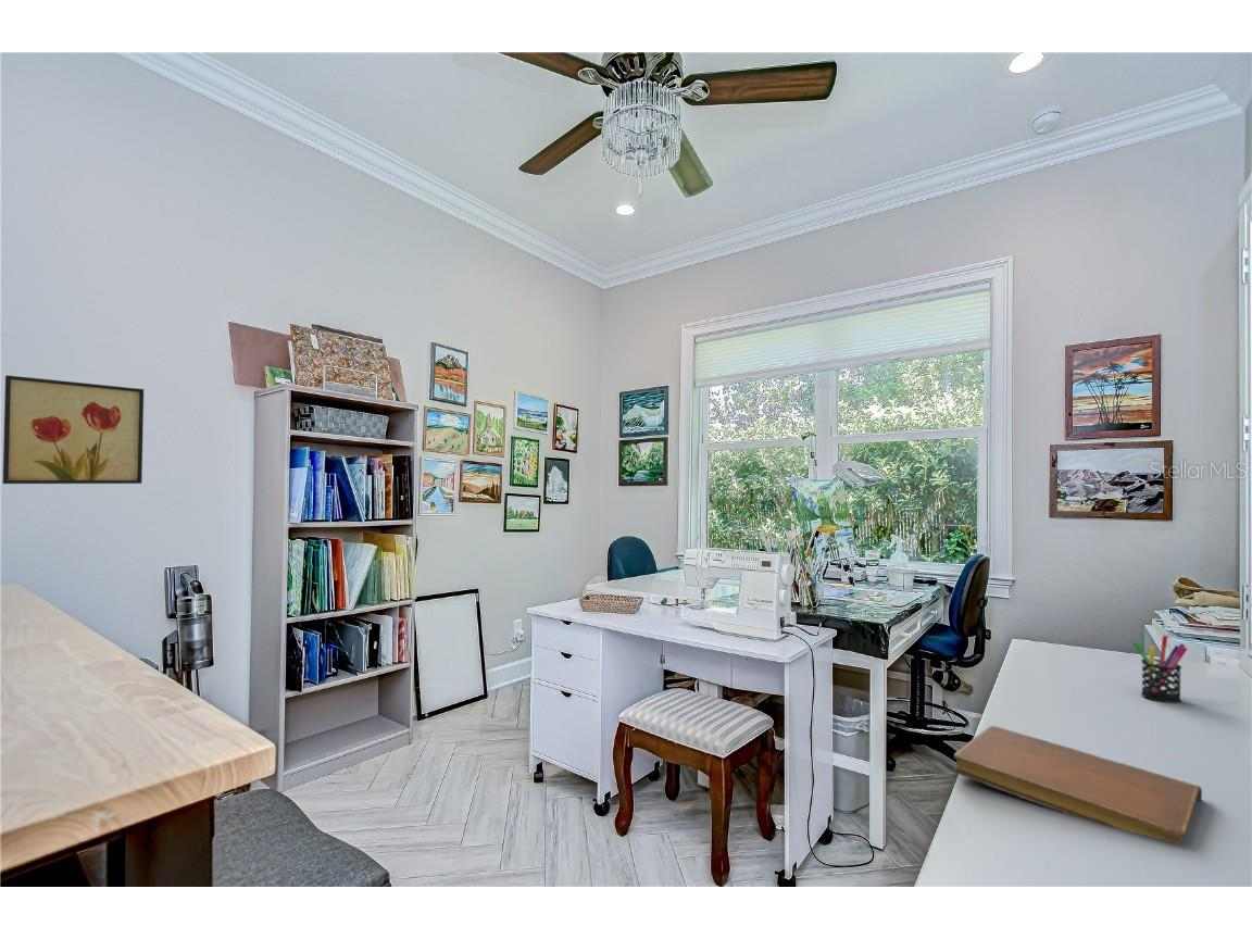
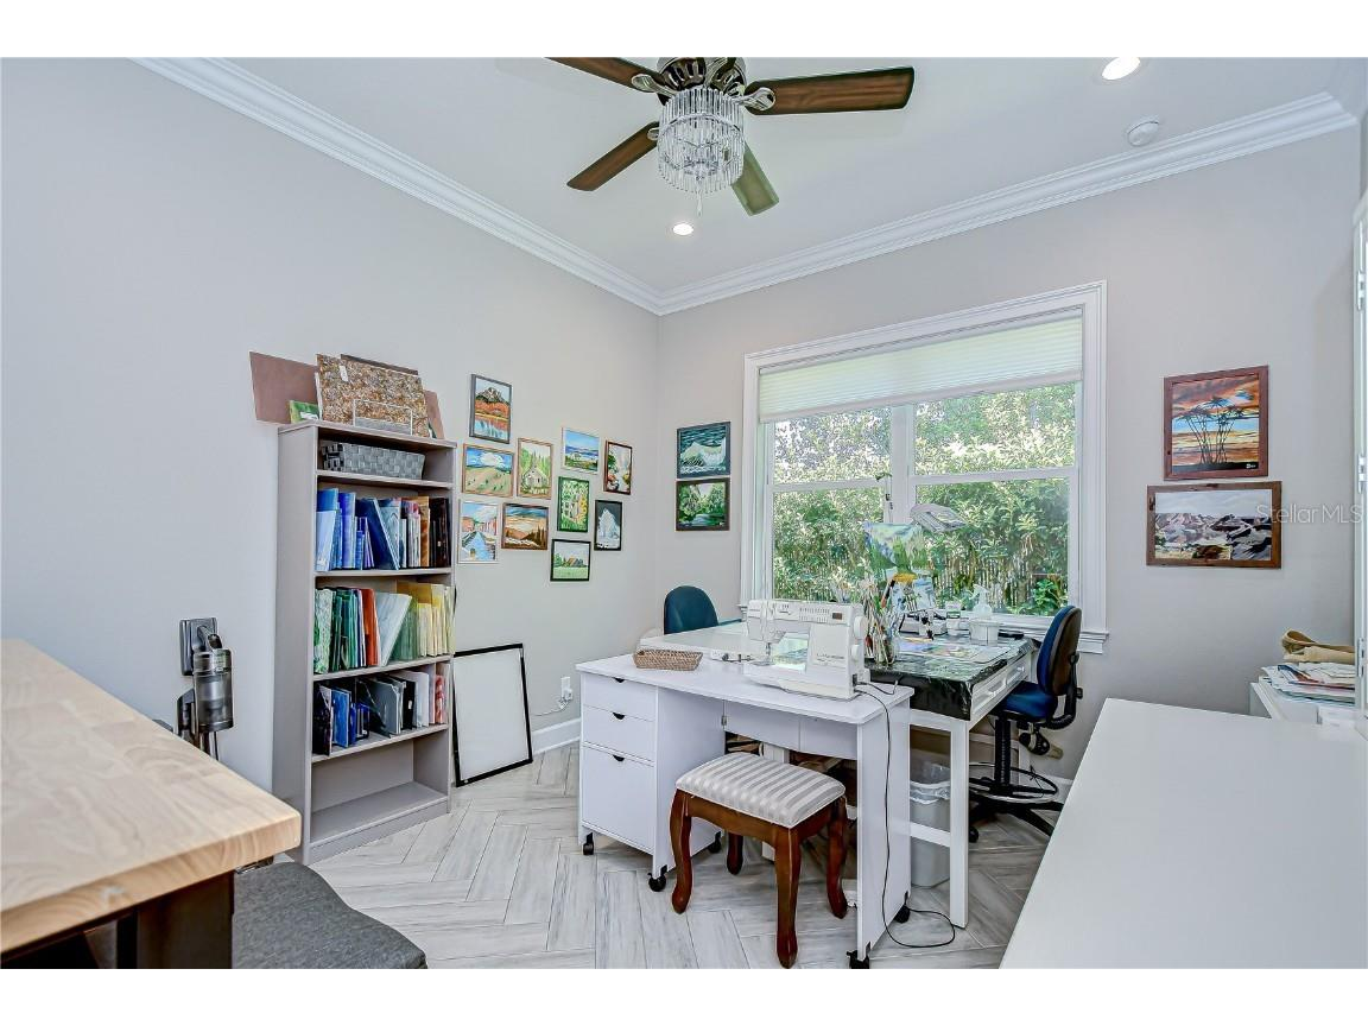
- notebook (1071, 778)
- pen holder (1156, 666)
- wall art (77, 433)
